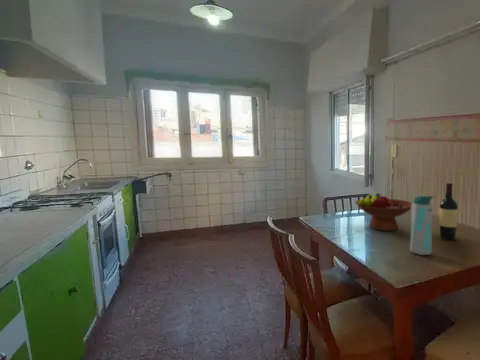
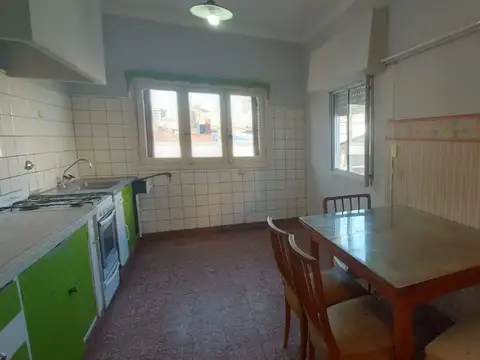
- wine bottle (448, 210)
- water bottle (422, 224)
- fruit bowl (383, 210)
